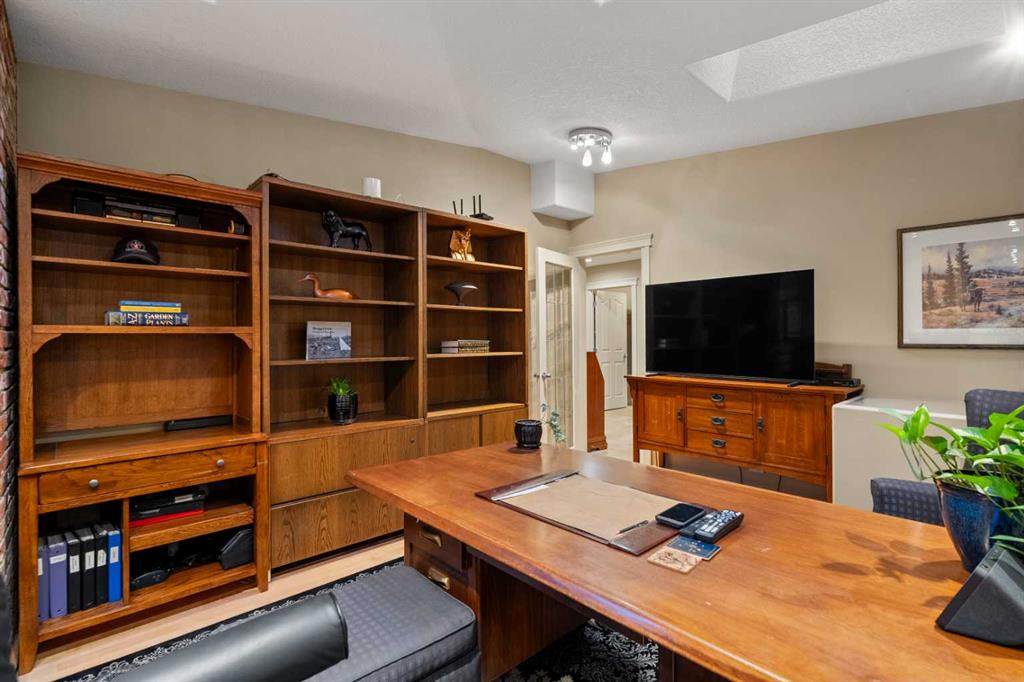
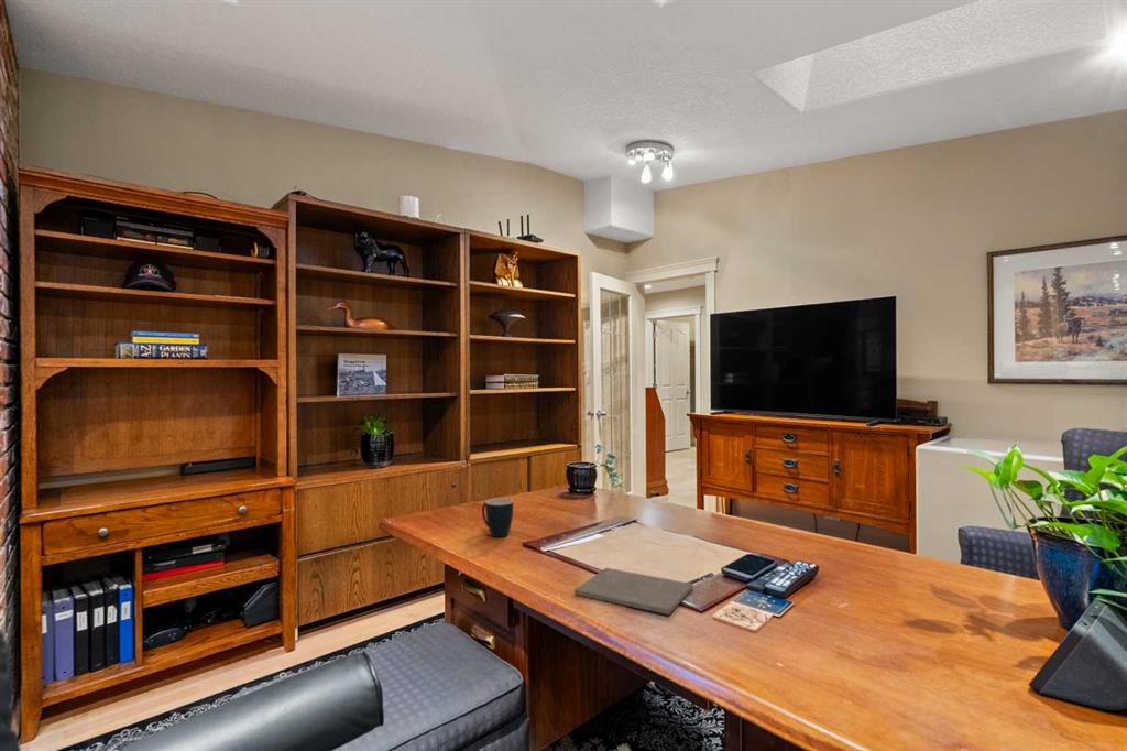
+ notepad (634, 588)
+ mug (495, 516)
